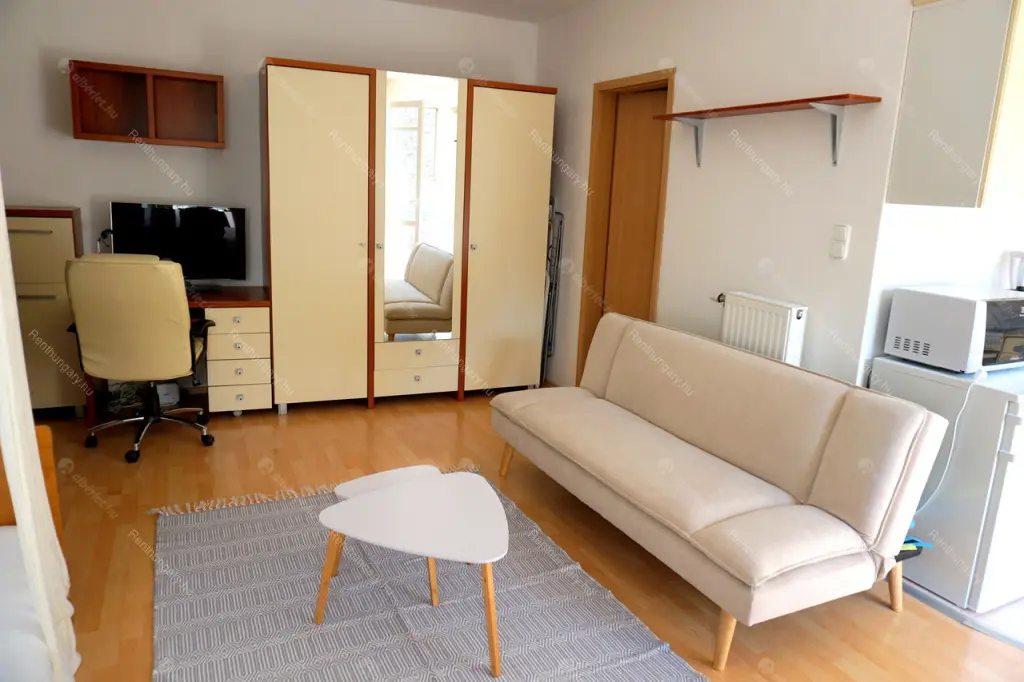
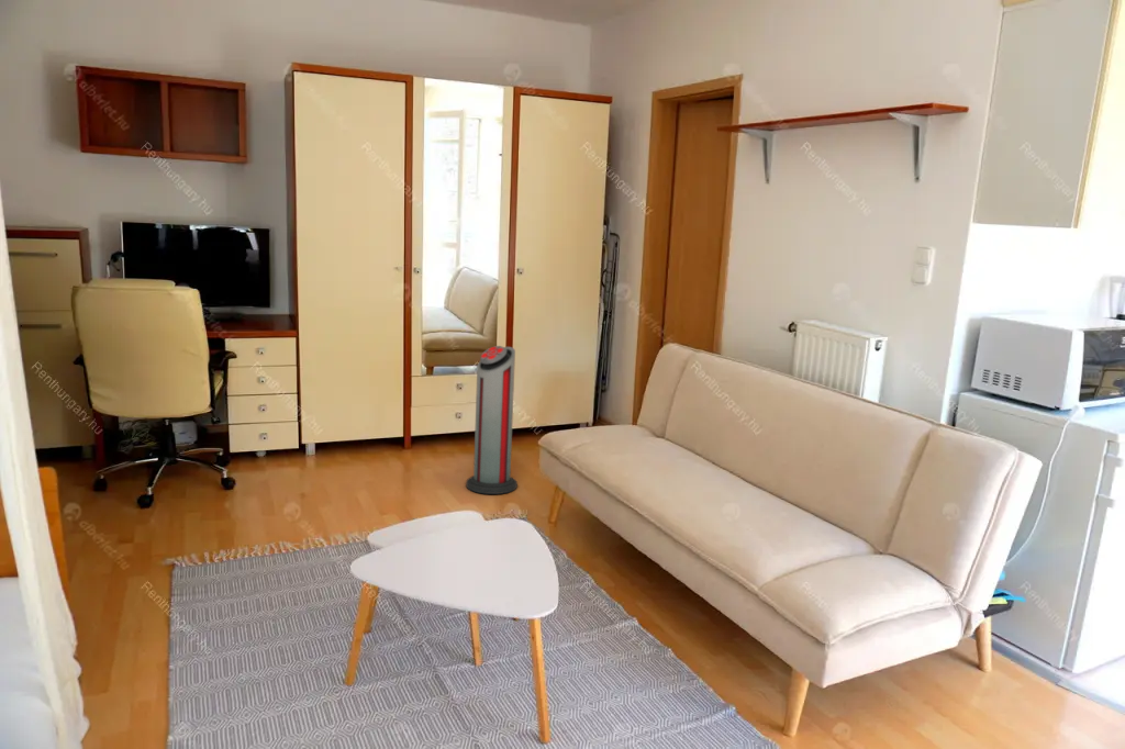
+ air purifier (493, 416)
